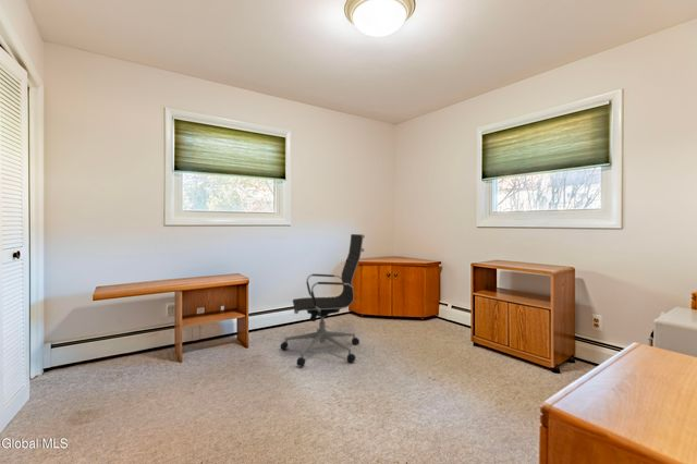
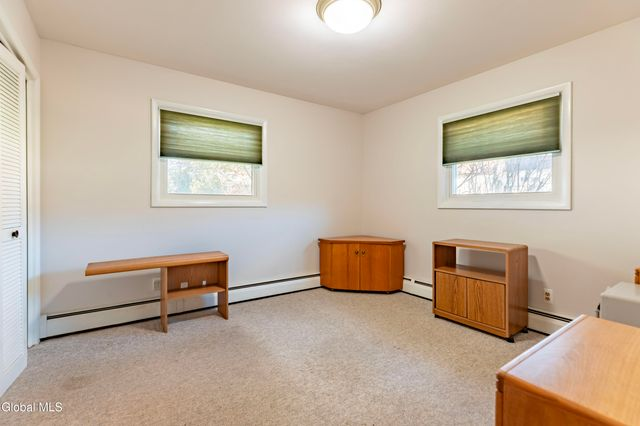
- office chair (321, 297)
